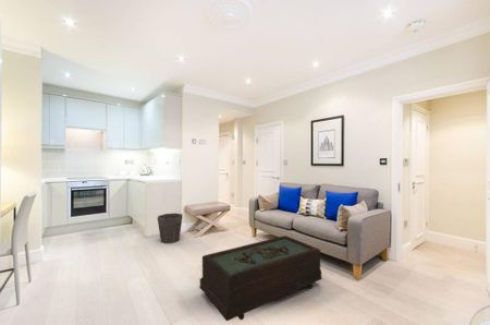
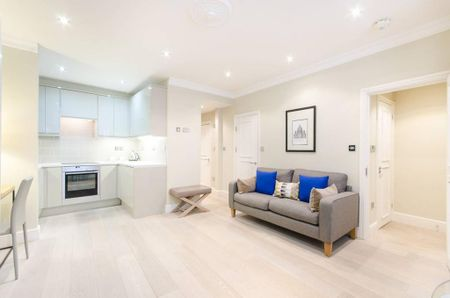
- waste bin (170, 228)
- coffee table (262, 269)
